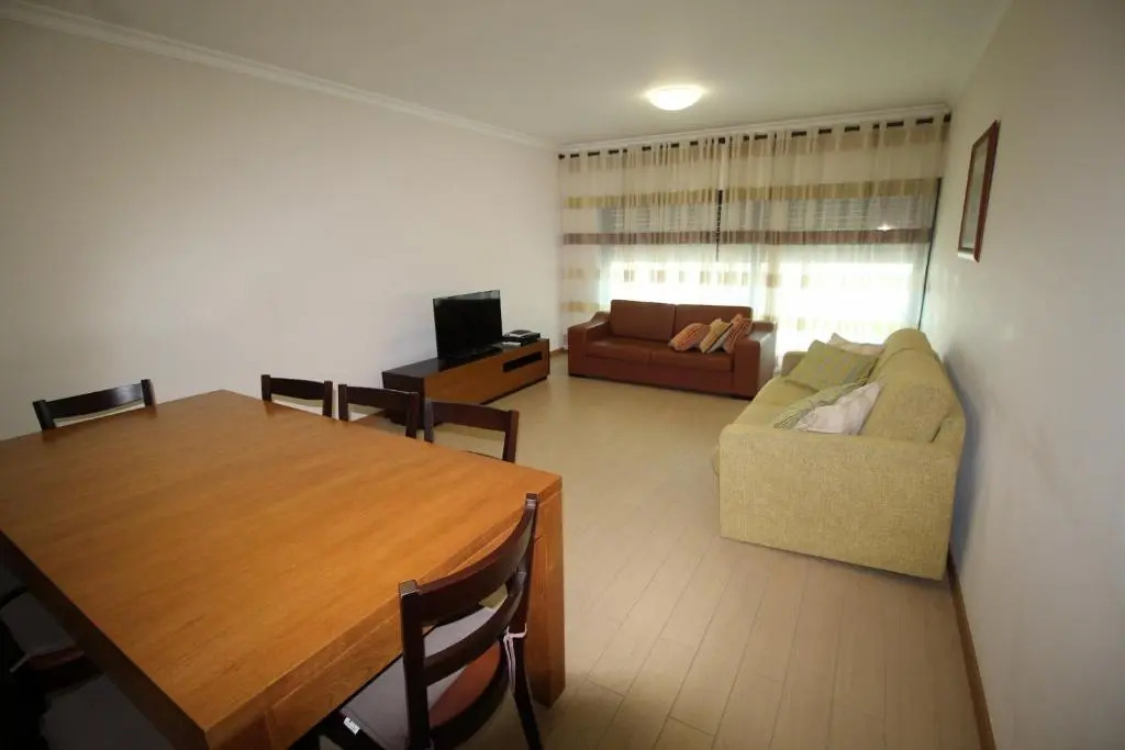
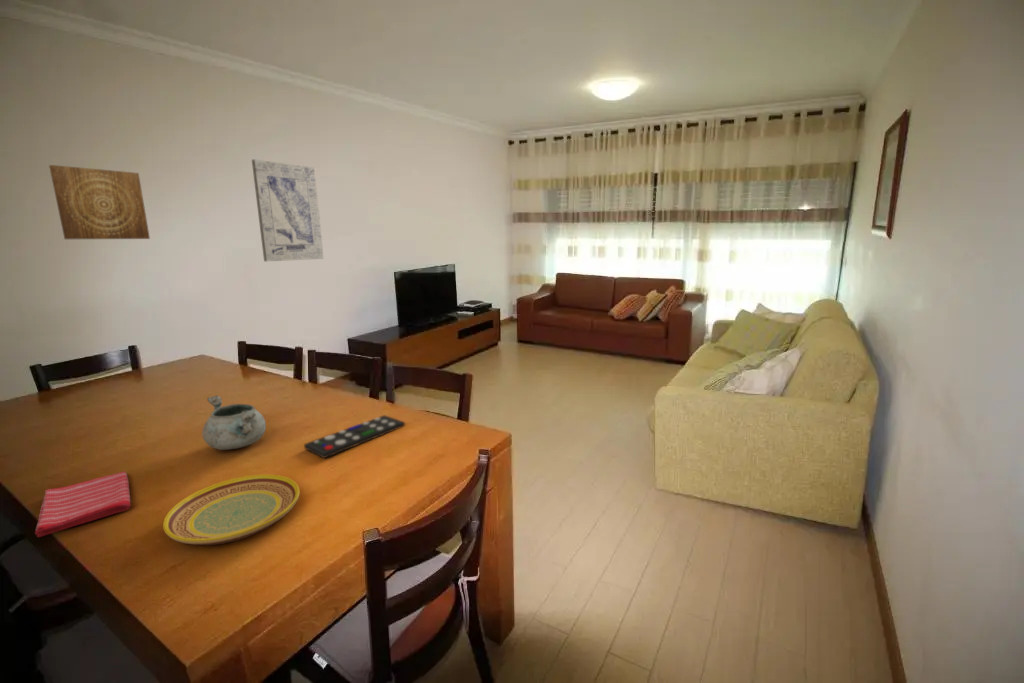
+ wall art (103, 204)
+ dish towel (86, 499)
+ remote control (357, 433)
+ wall art (290, 212)
+ plate (236, 509)
+ decorative bowl (235, 423)
